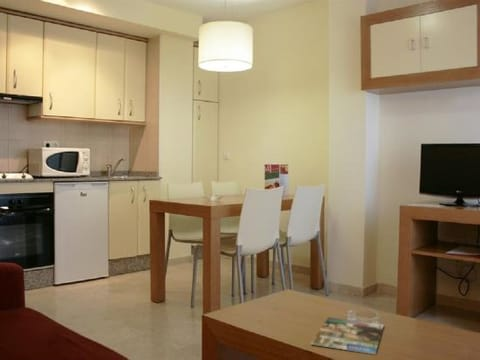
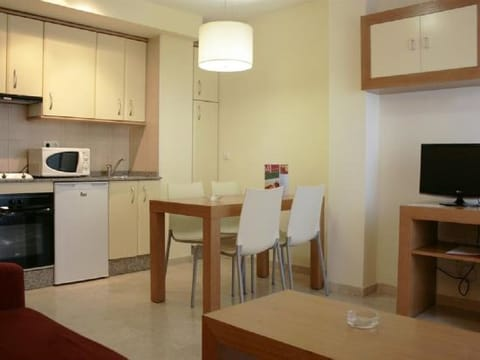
- magazine (349, 333)
